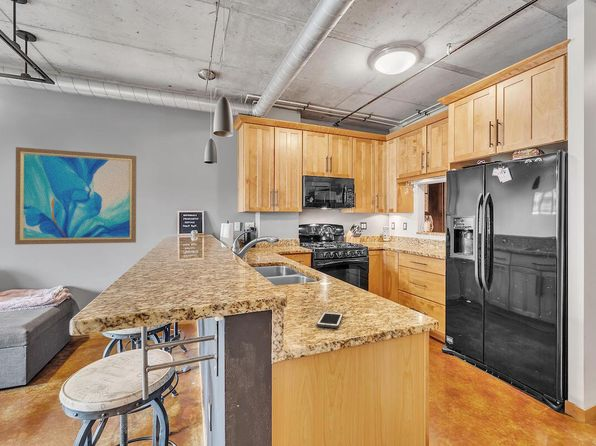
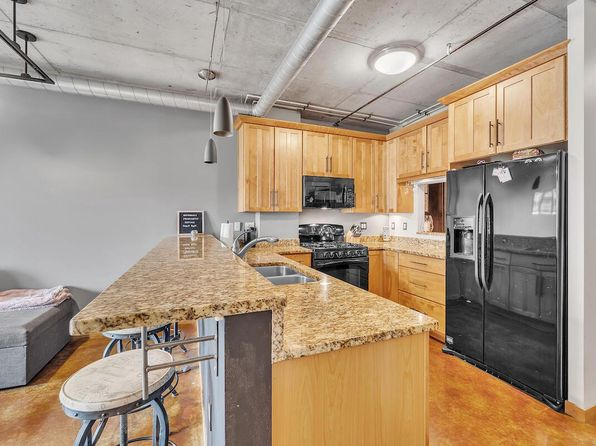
- cell phone (330, 319)
- wall art (79, 197)
